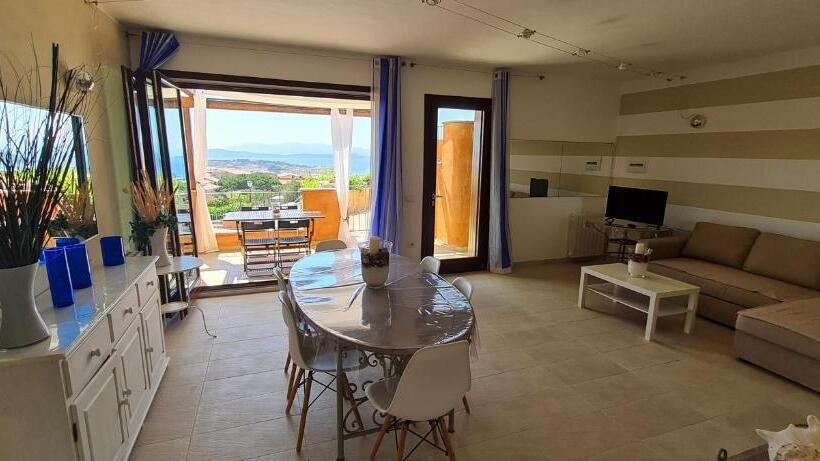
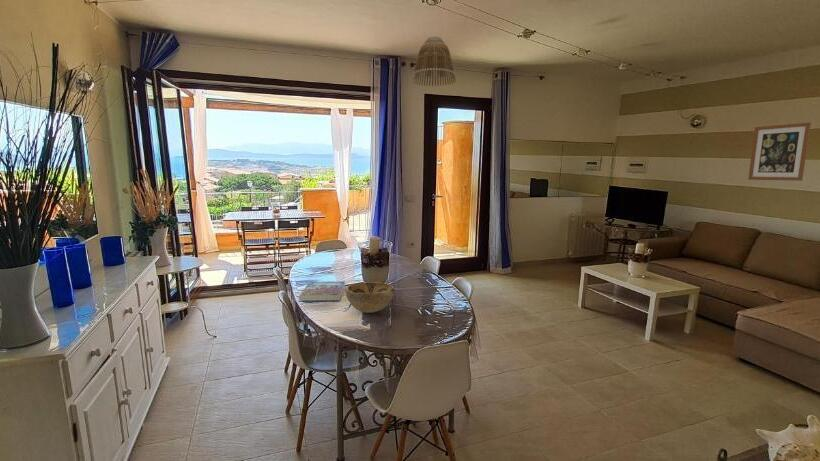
+ wall art (777, 152)
+ lamp shade (434, 60)
+ book (323, 290)
+ decorative bowl (370, 298)
